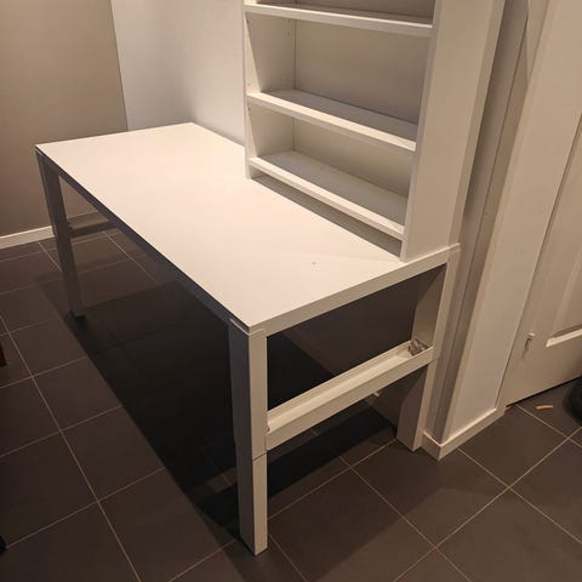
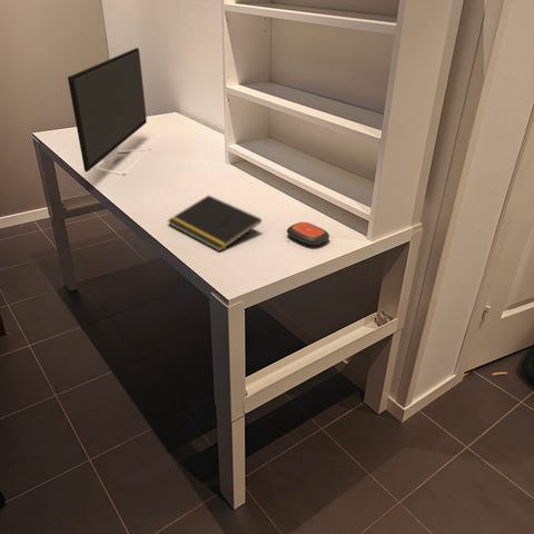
+ monitor (115, 113)
+ notepad (214, 220)
+ remote control (307, 234)
